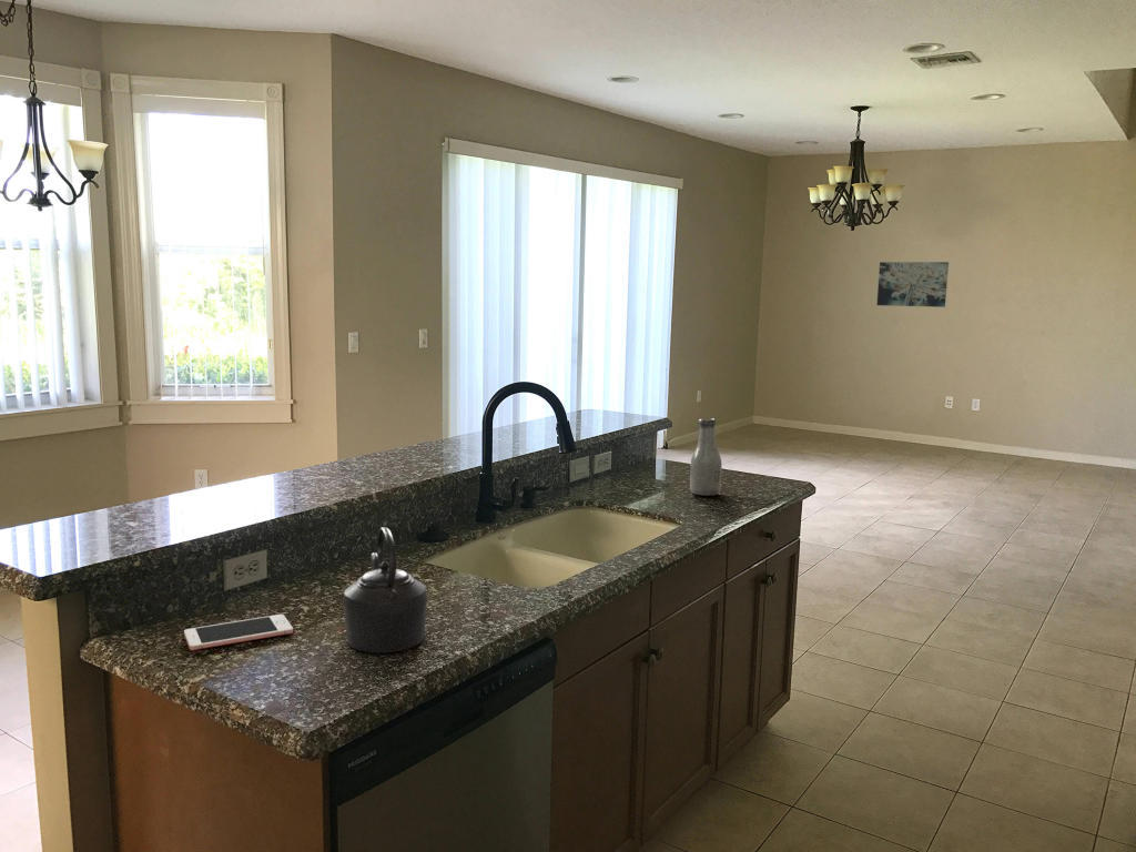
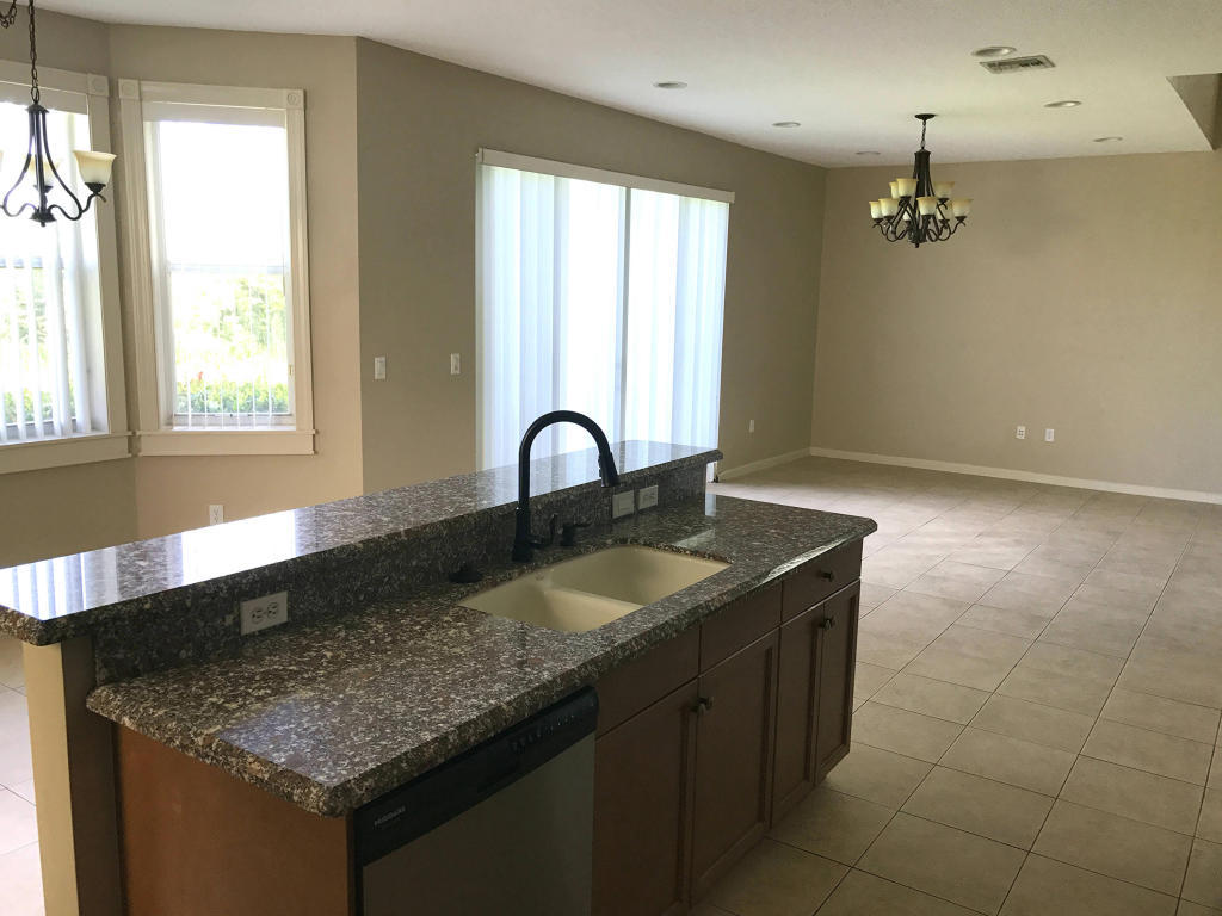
- wall art (912, 284)
- kettle (382, 578)
- bottle (706, 456)
- cell phone (239, 631)
